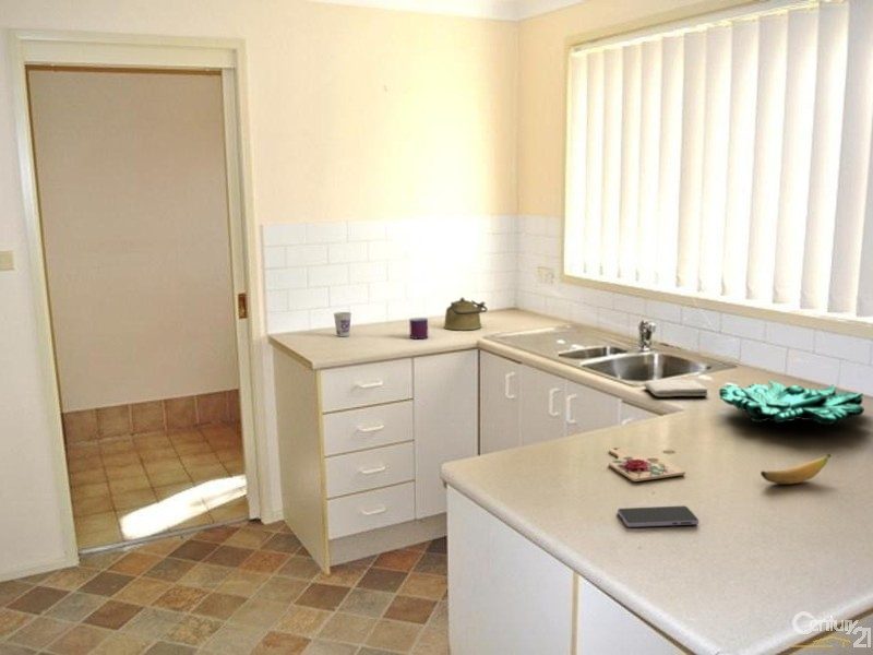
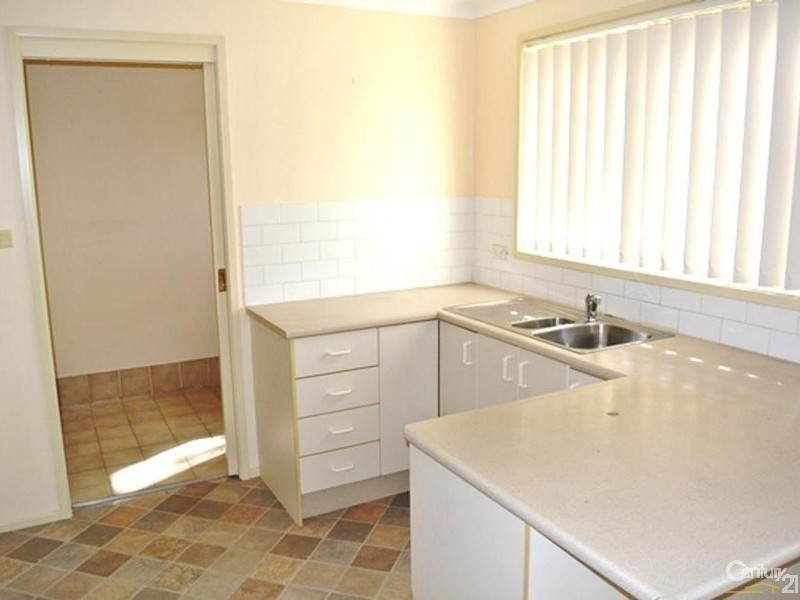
- washcloth (675, 388)
- kettle (466, 311)
- plant (798, 404)
- cutting board (635, 458)
- cup (343, 324)
- banana (796, 469)
- smartphone (657, 515)
- mug (418, 326)
